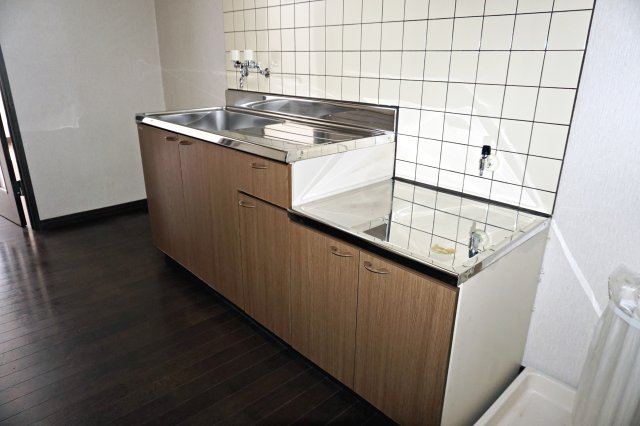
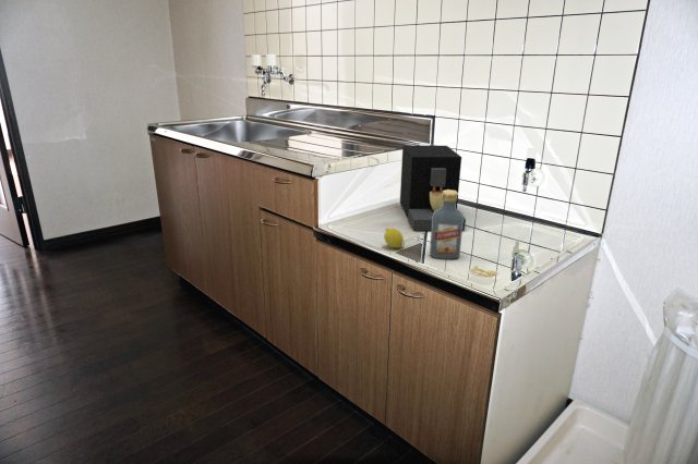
+ fruit (393, 237)
+ coffee maker (431, 185)
+ vodka (447, 223)
